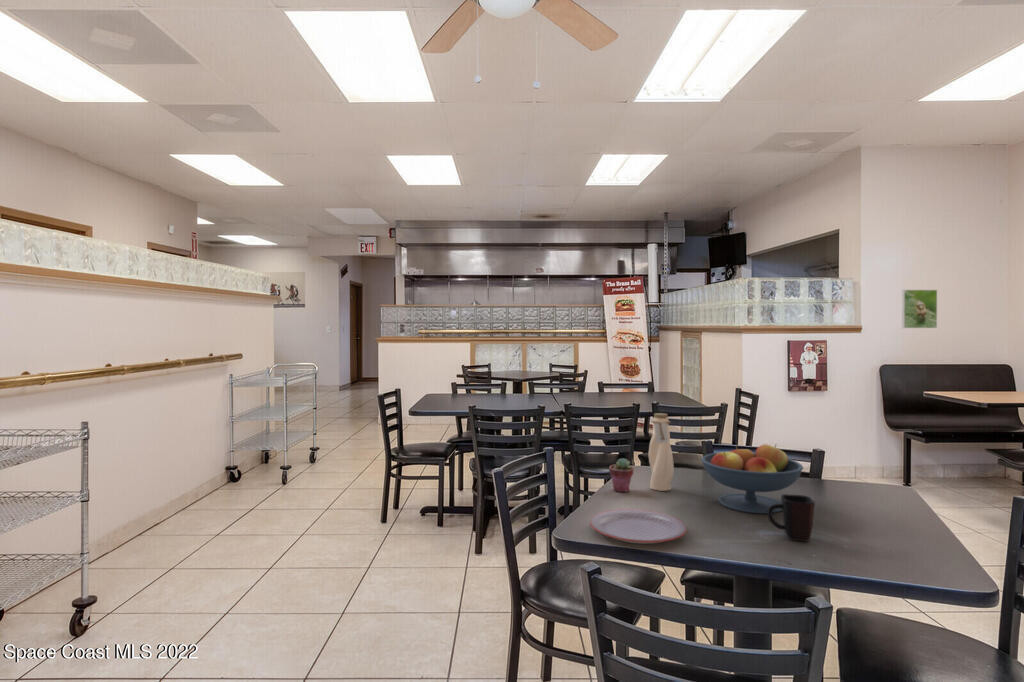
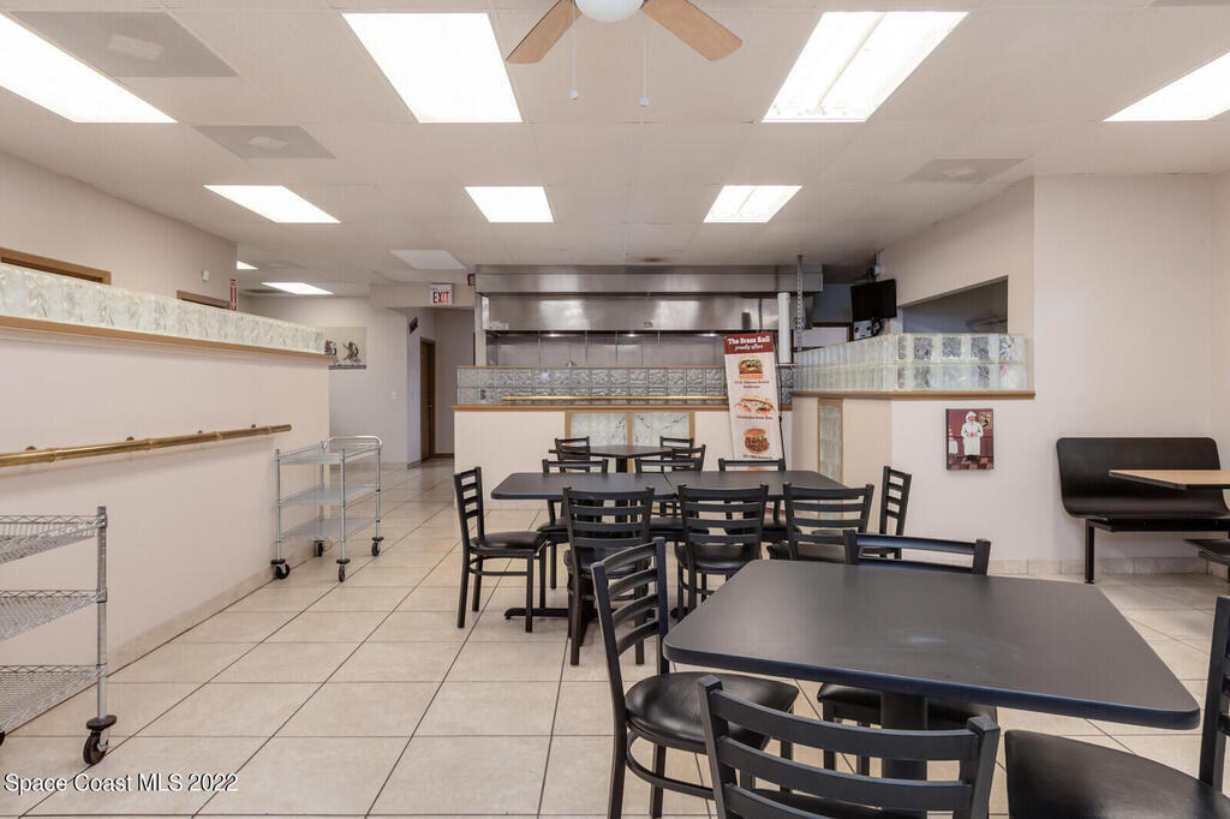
- potted succulent (621, 473)
- water bottle (661, 451)
- mug (792, 518)
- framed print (919, 309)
- fruit bowl (750, 475)
- plate (637, 527)
